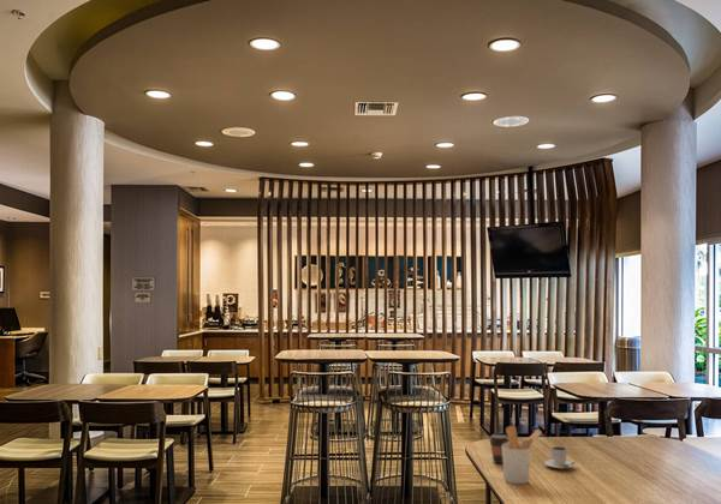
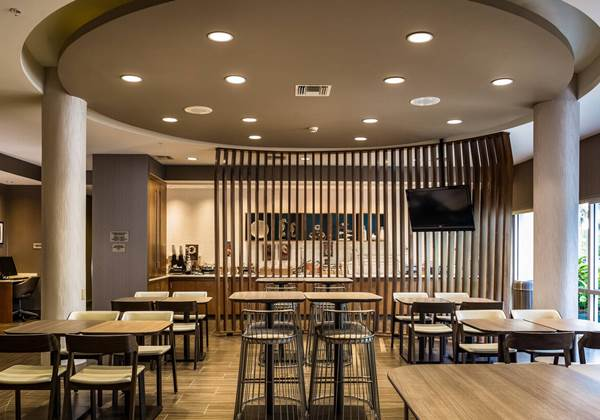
- cappuccino (560, 451)
- utensil holder (523, 454)
- coffee cup (499, 449)
